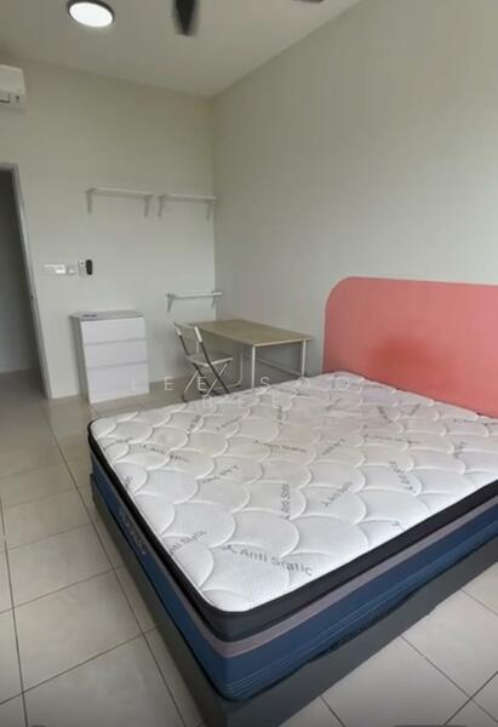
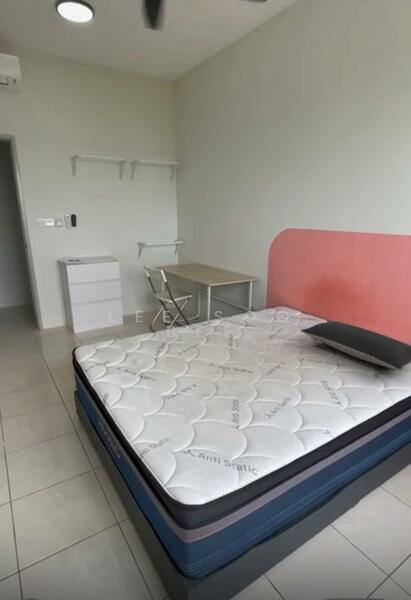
+ pillow (359, 342)
